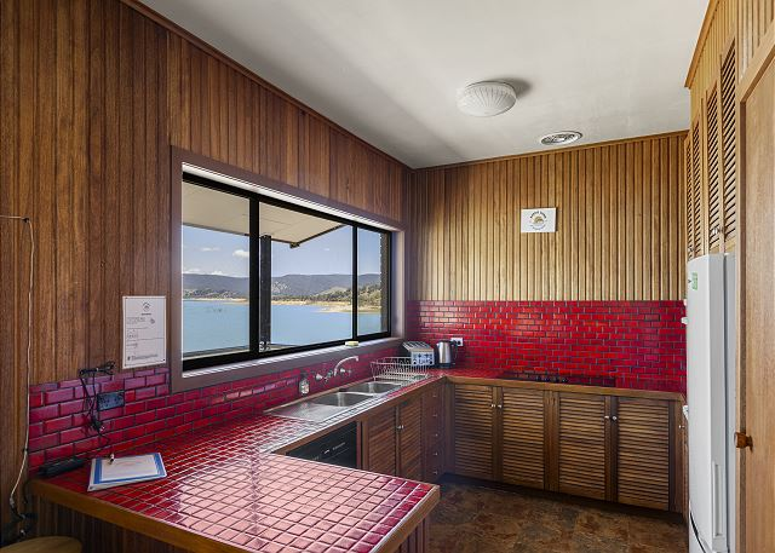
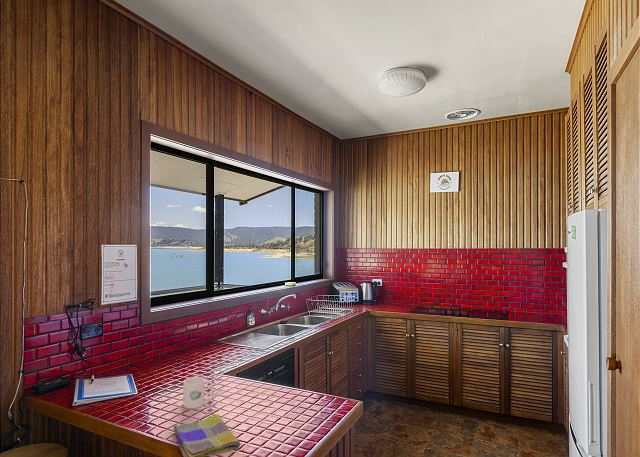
+ dish towel (205, 435)
+ mug (198, 391)
